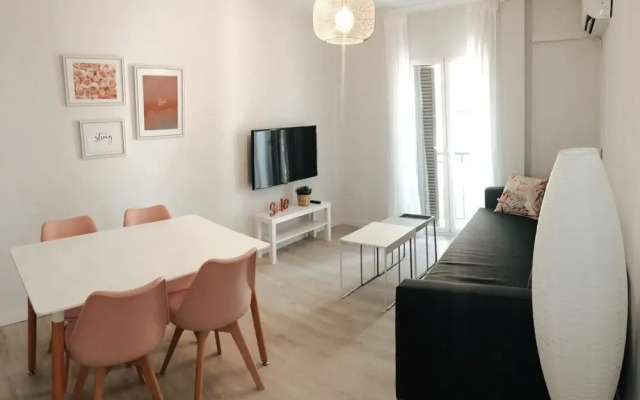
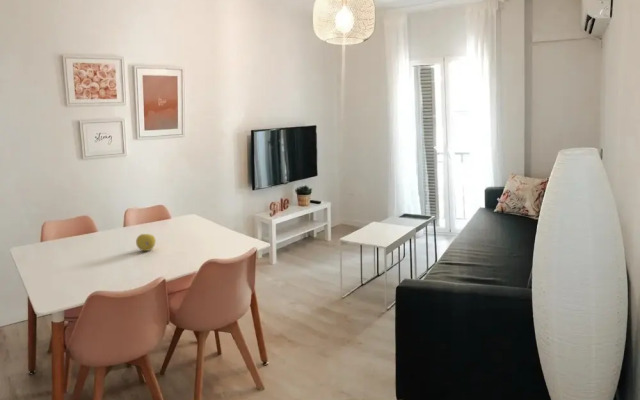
+ fruit (146, 242)
